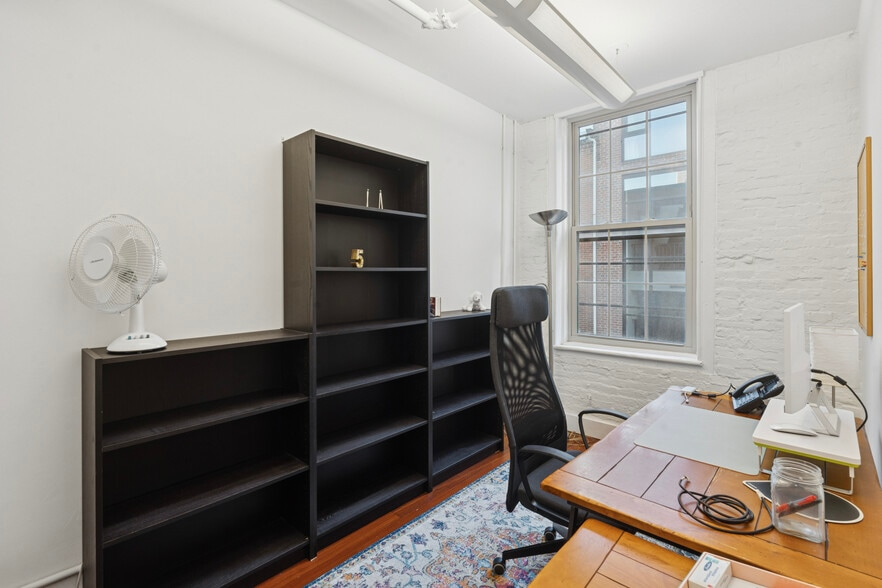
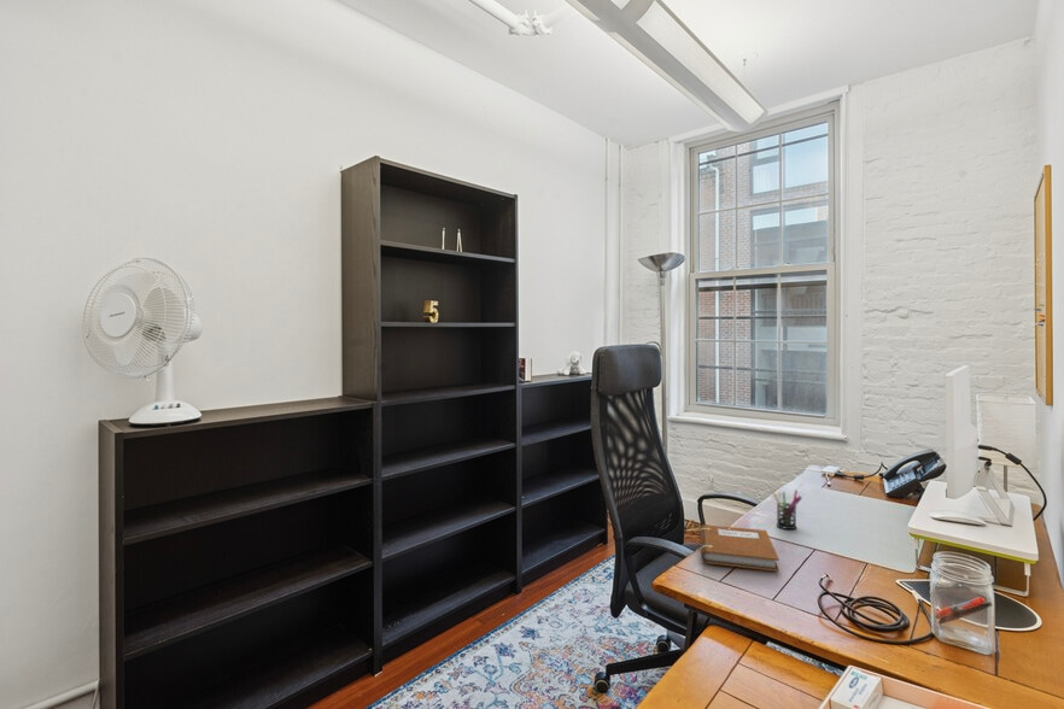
+ pen holder (787, 508)
+ notebook (735, 544)
